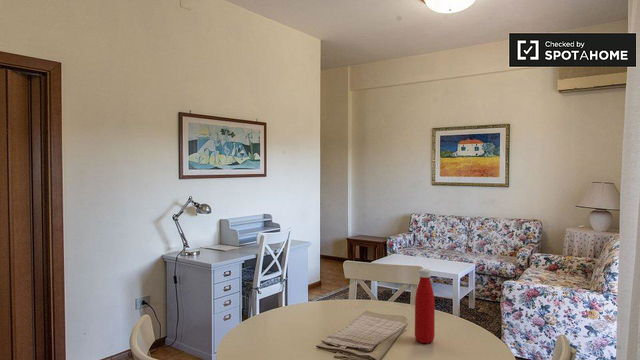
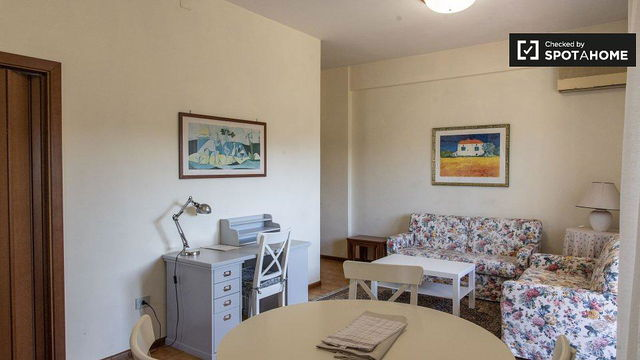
- bottle (424, 305)
